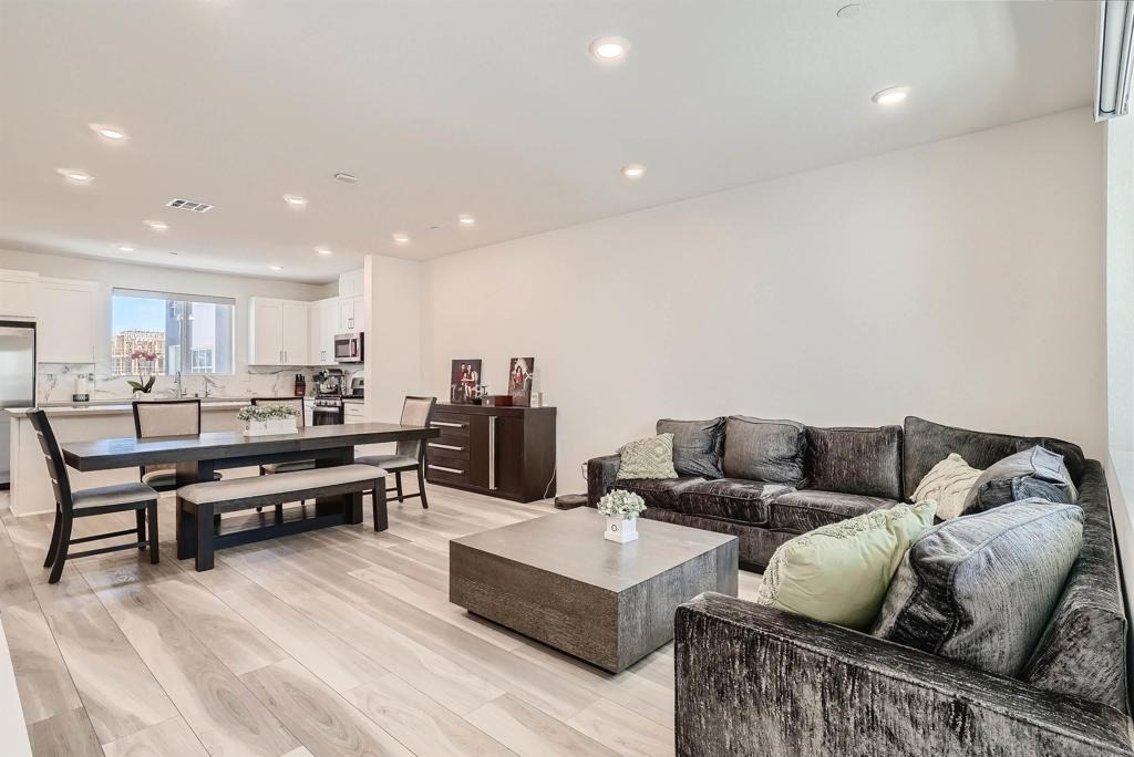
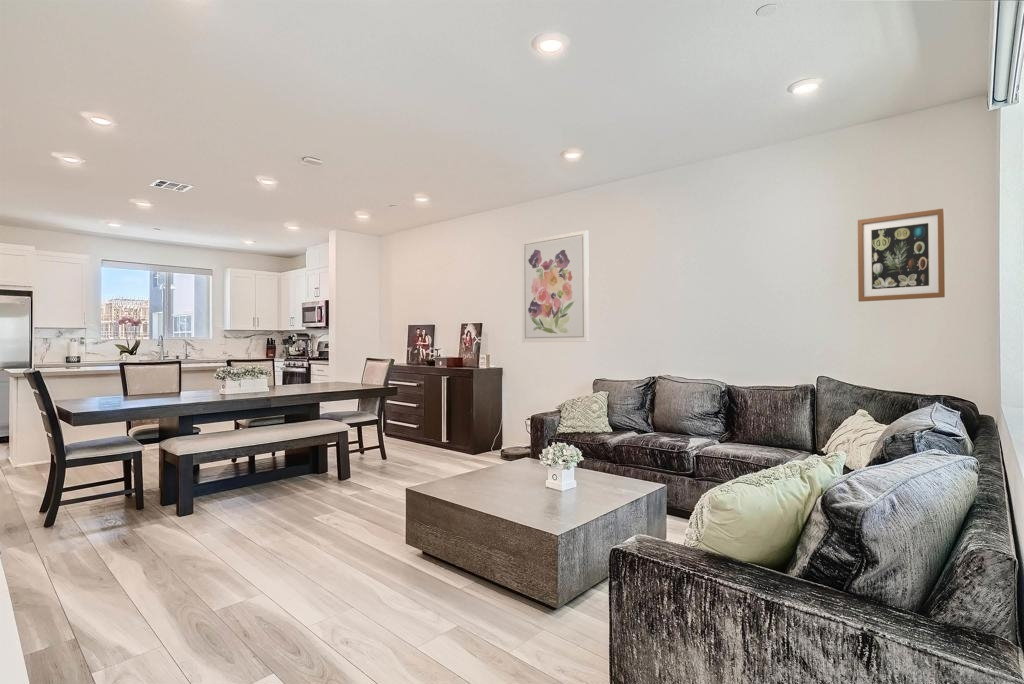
+ wall art (899, 257)
+ wall art (553, 289)
